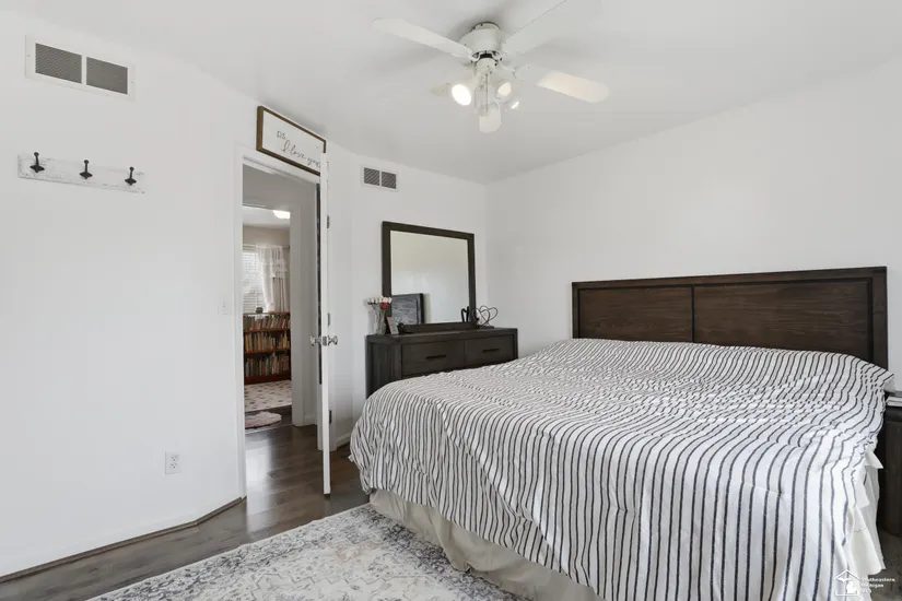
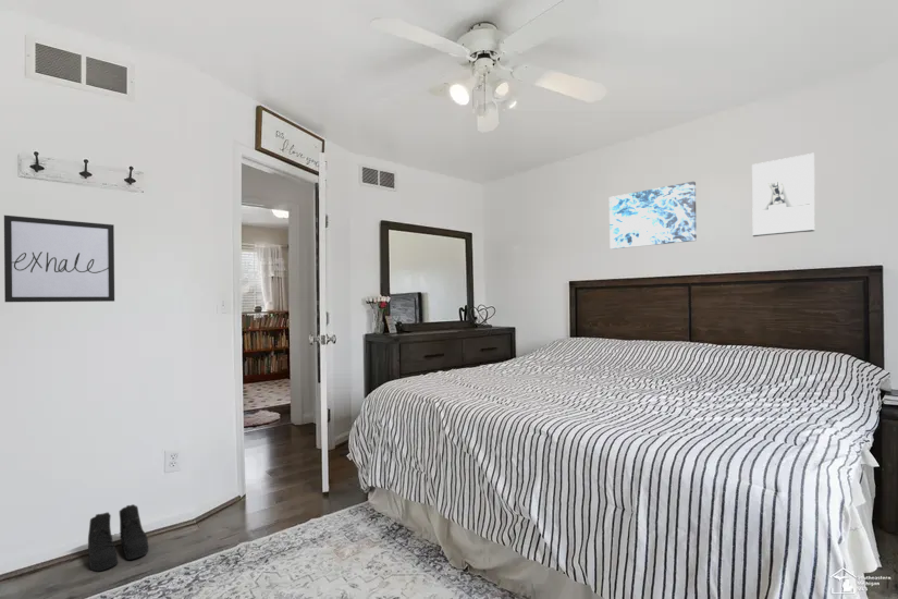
+ wall art (650, 217)
+ boots (120, 533)
+ wall sculpture (782, 196)
+ wall art (62, 260)
